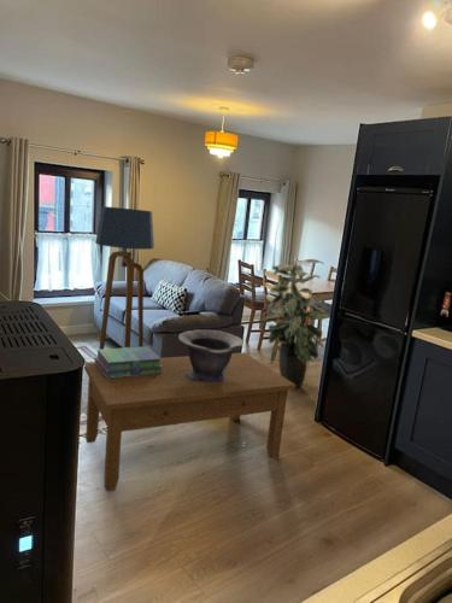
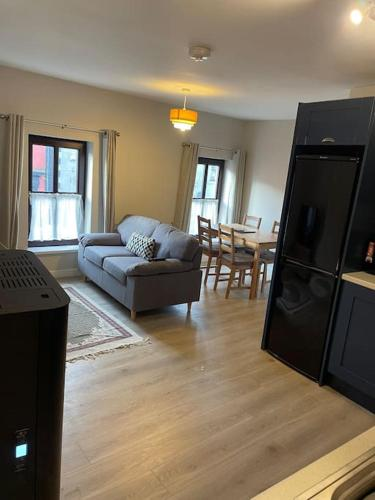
- indoor plant (295, 324)
- decorative bowl (209, 356)
- coffee table (186, 411)
- floor lamp (125, 305)
- stack of books (128, 359)
